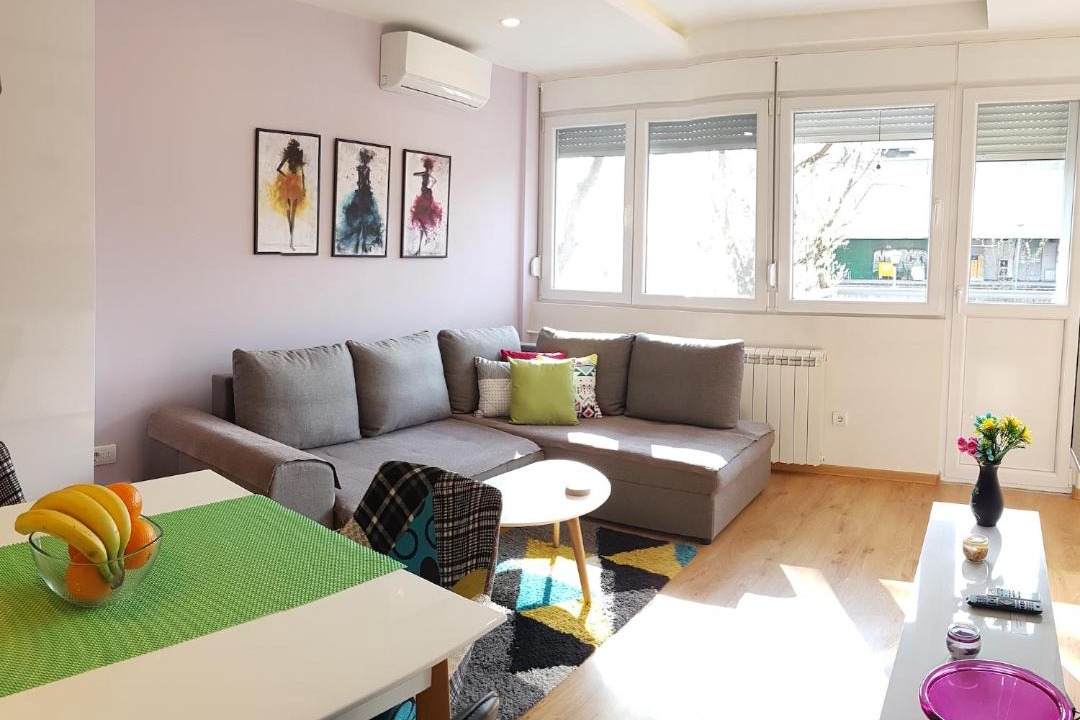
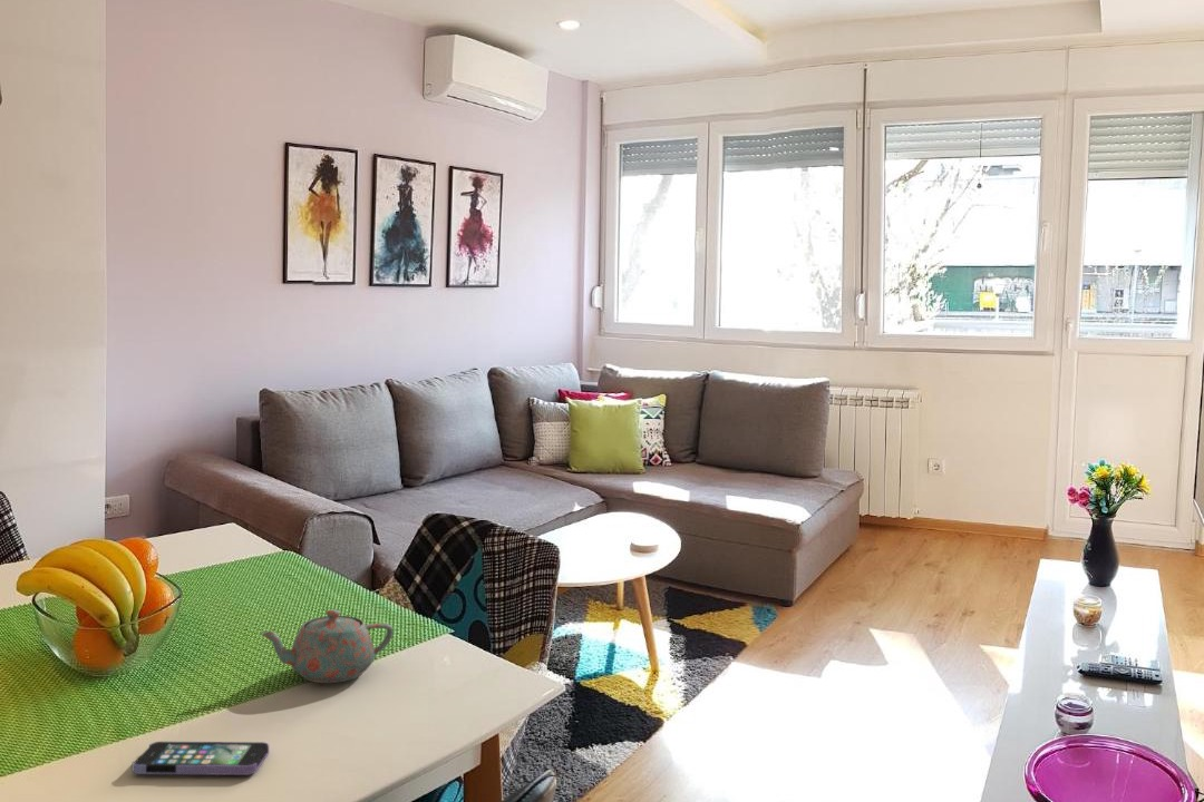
+ teapot (328, 643)
+ smartphone (202, 757)
